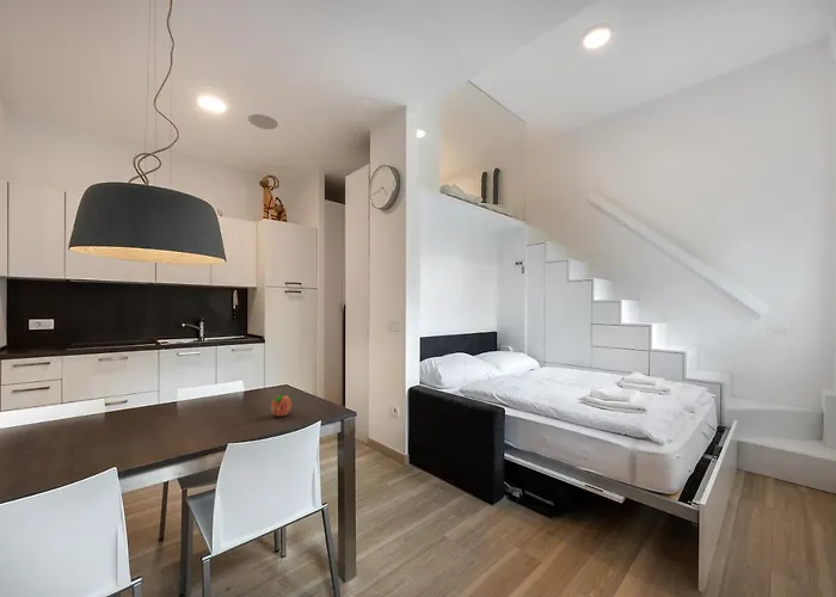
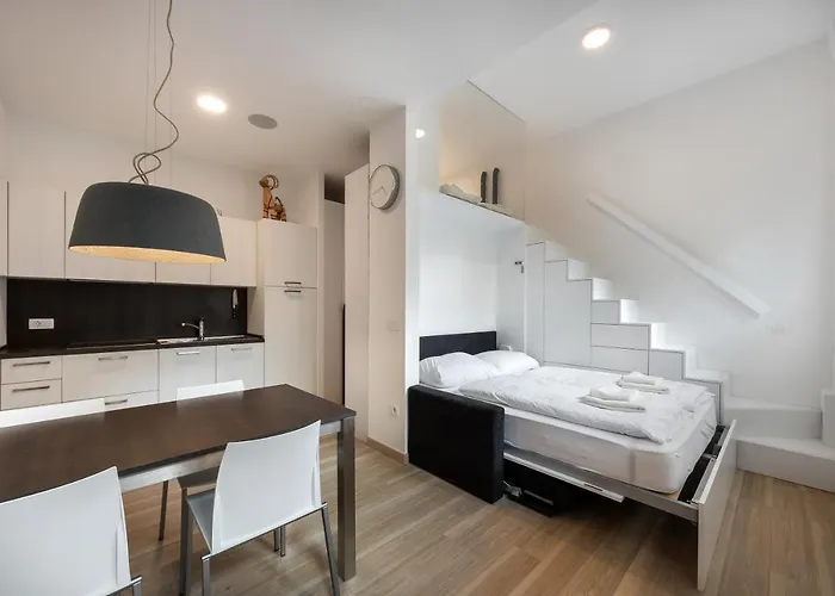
- fruit (281, 404)
